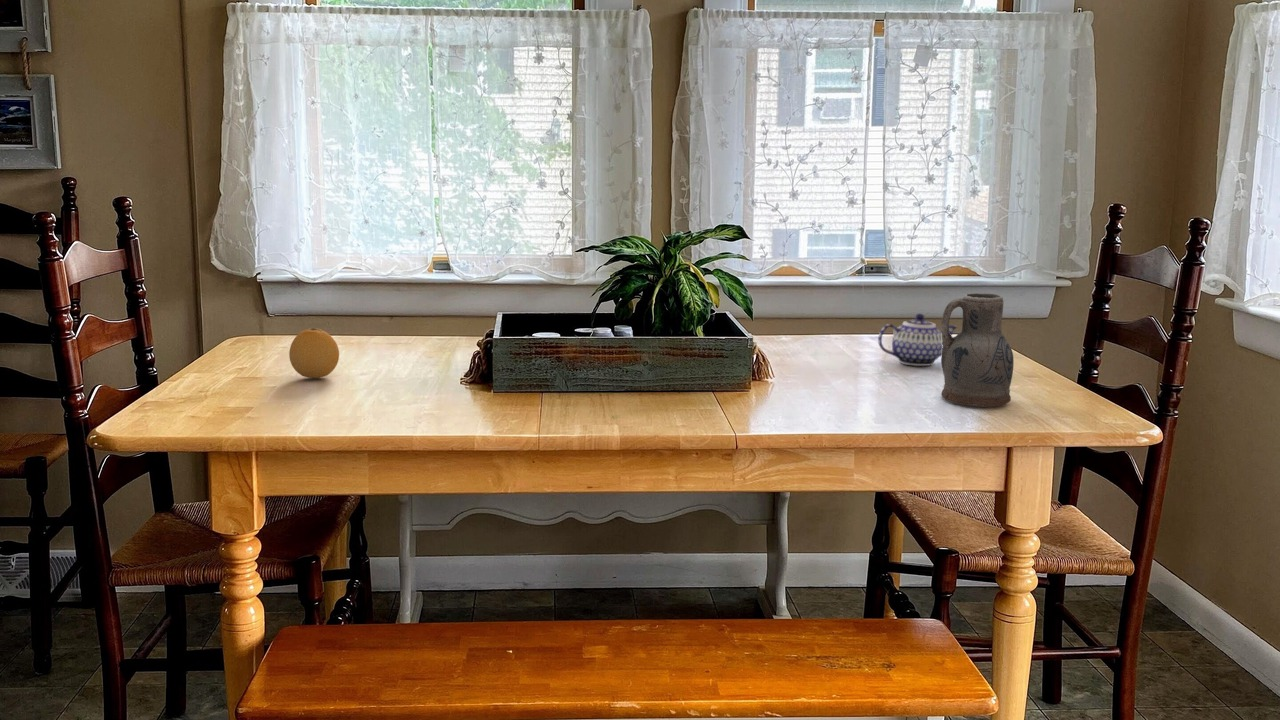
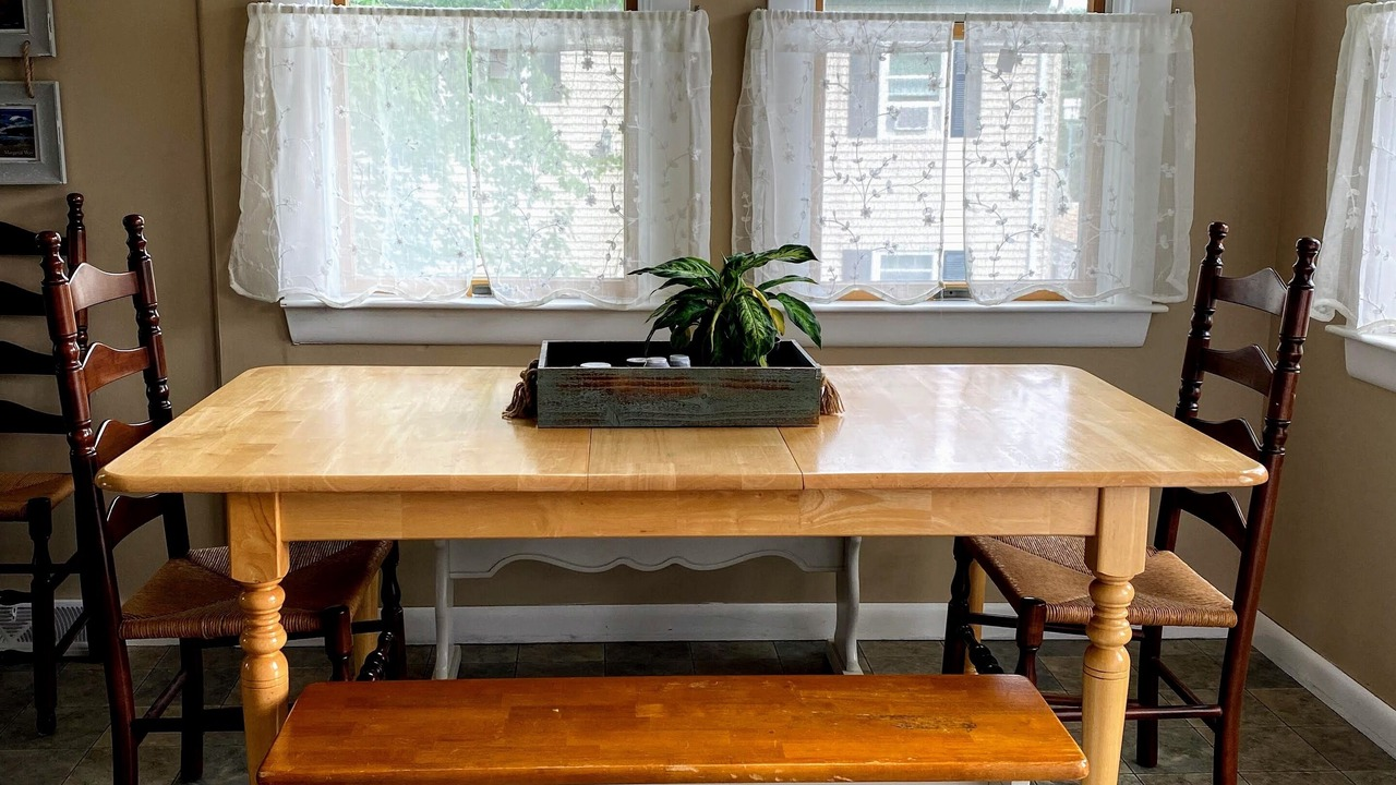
- teapot (917, 338)
- fruit (314, 353)
- pitcher (976, 348)
